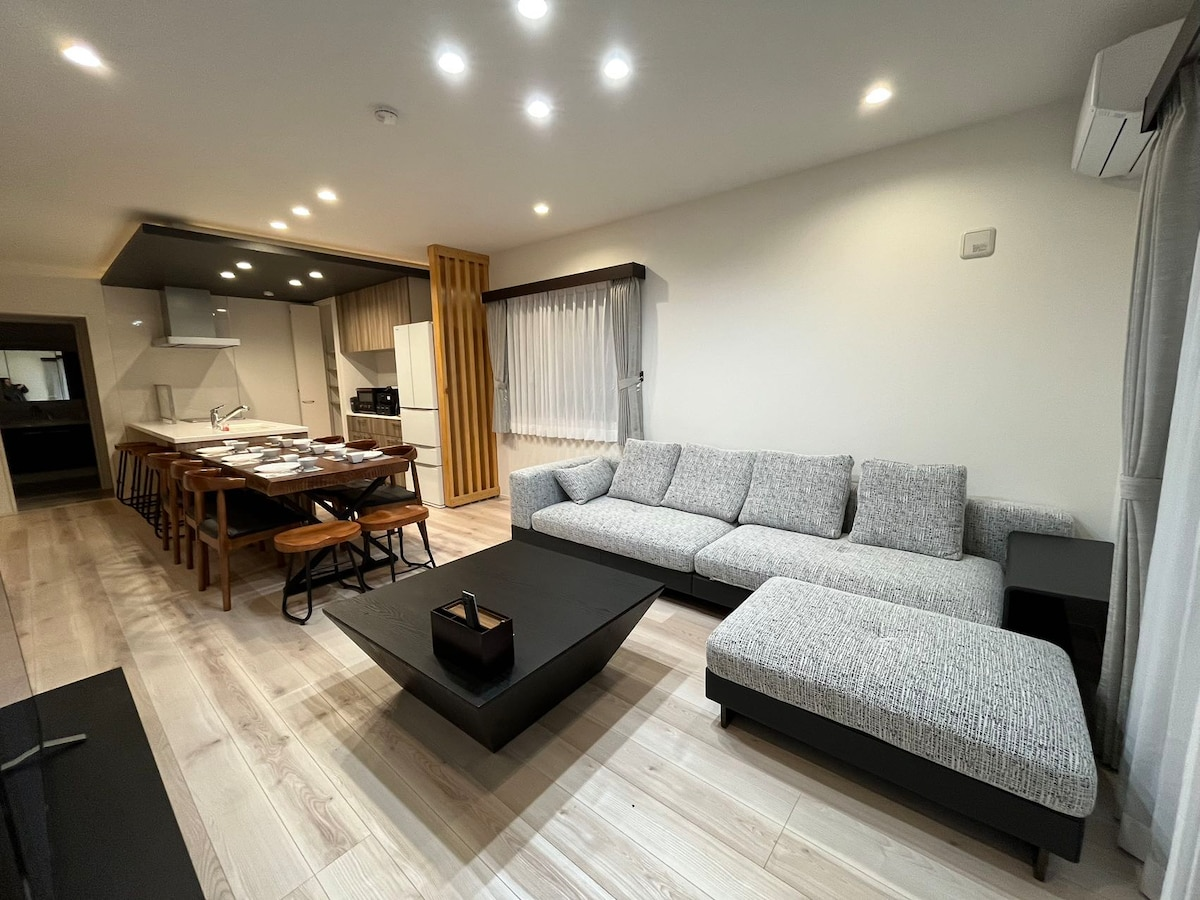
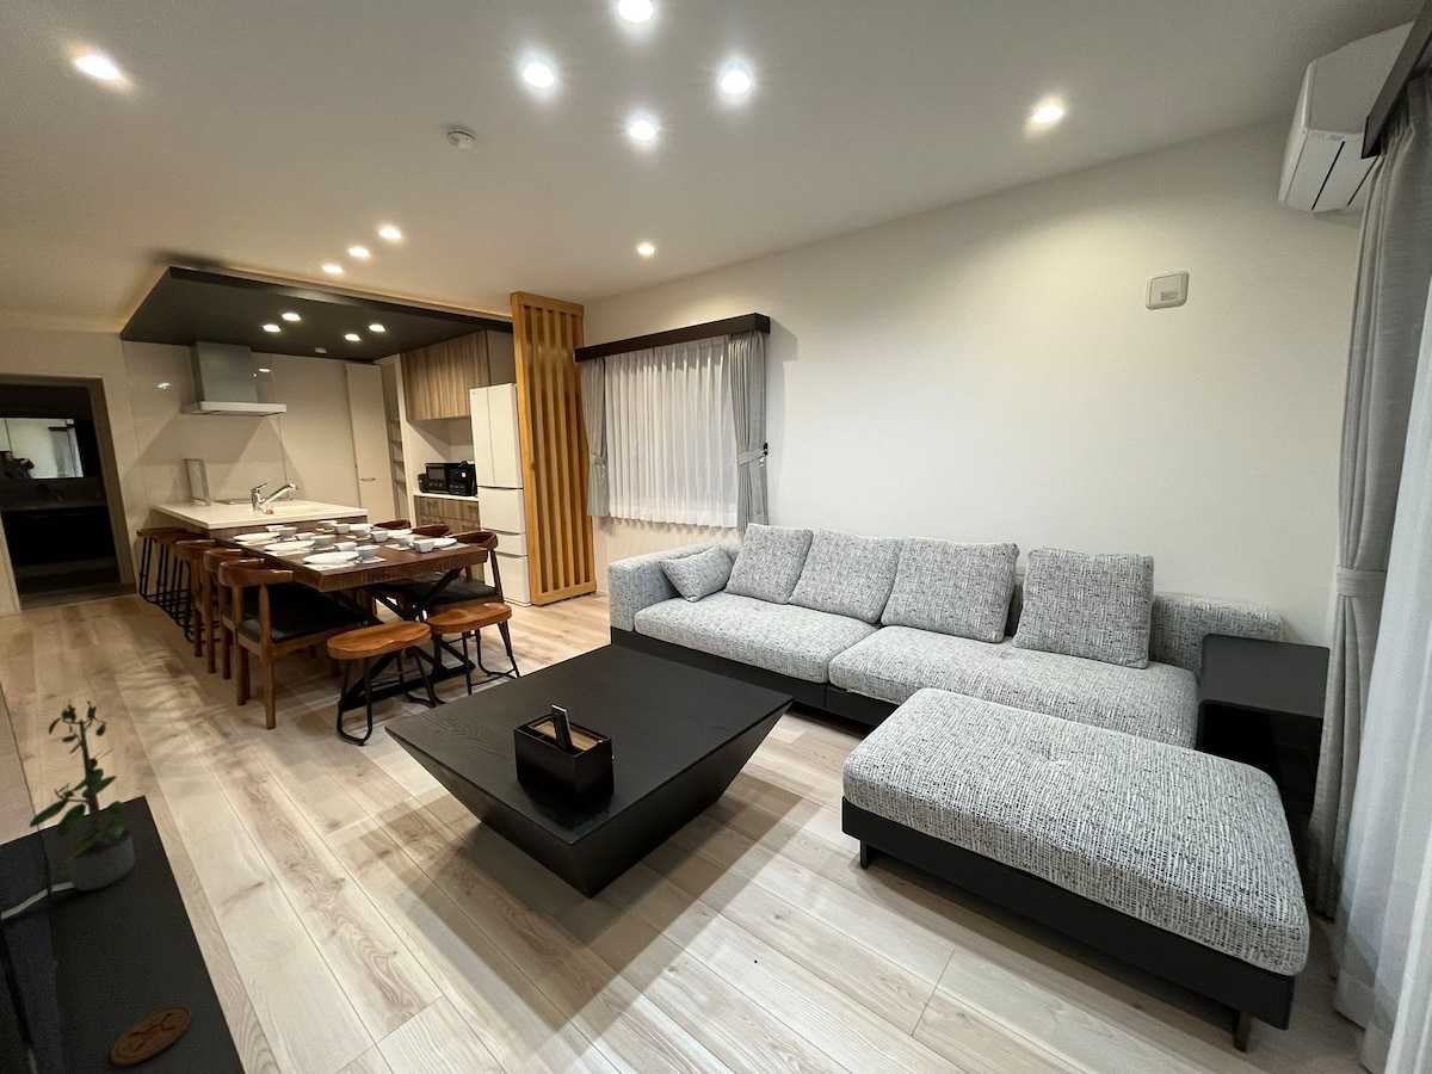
+ potted plant (87, 797)
+ coaster (153, 1033)
